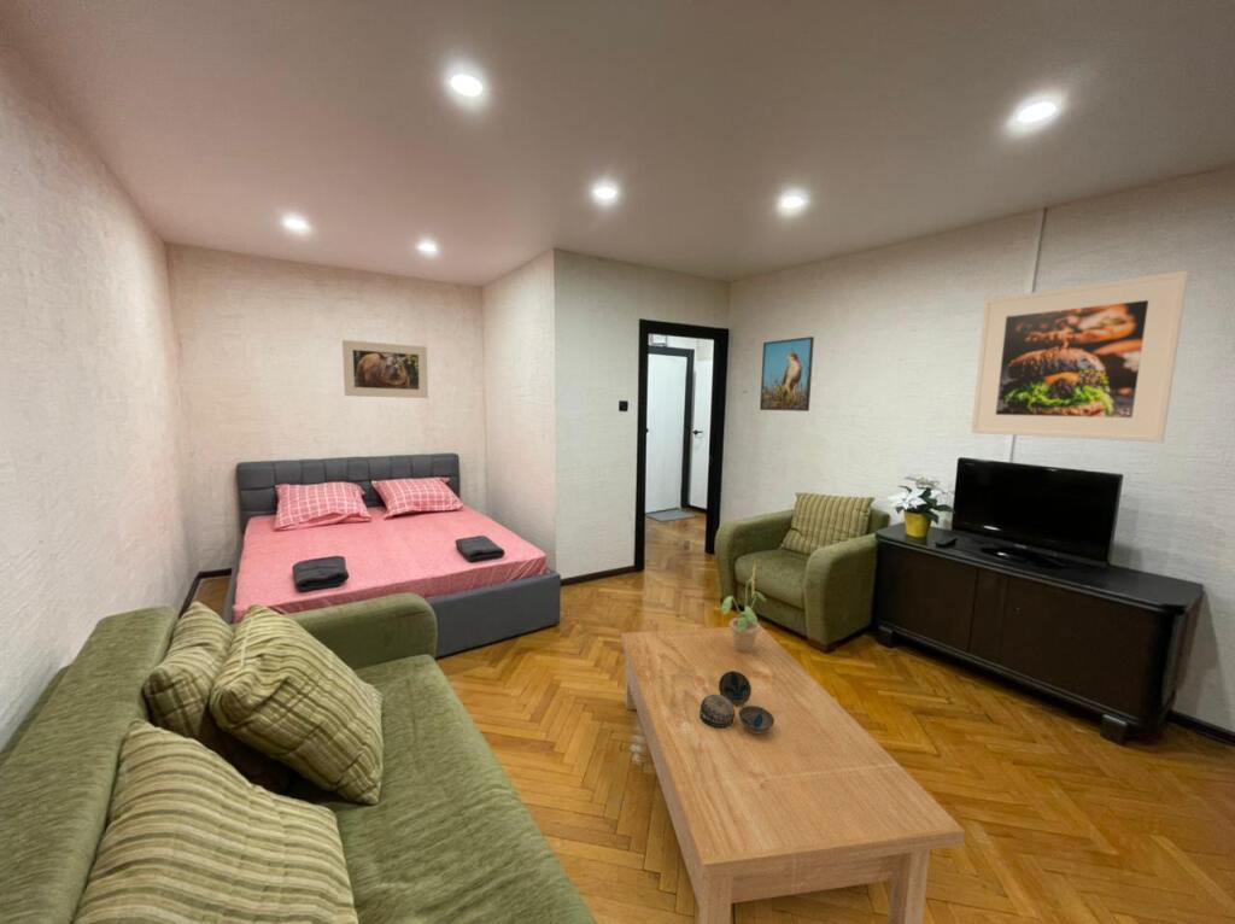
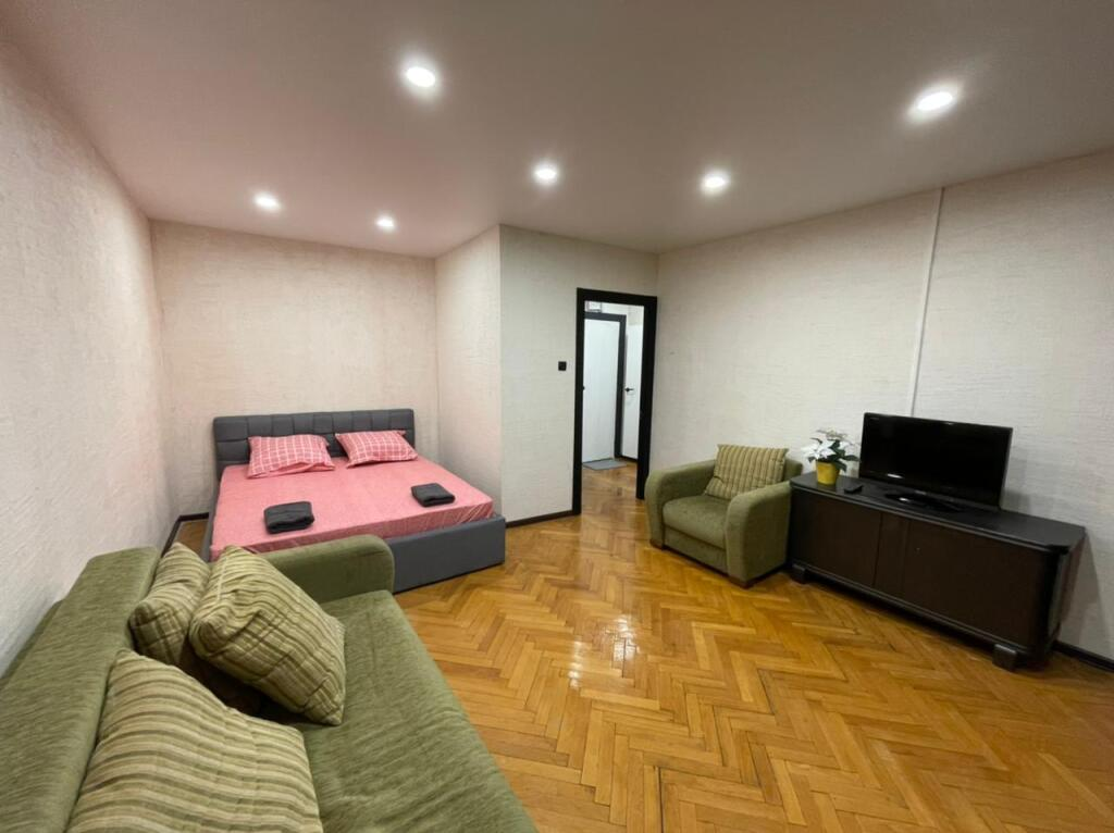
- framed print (785, 375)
- coffee table (739, 747)
- sunflower (745, 604)
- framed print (1064, 363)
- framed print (387, 370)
- decorative bowl (732, 701)
